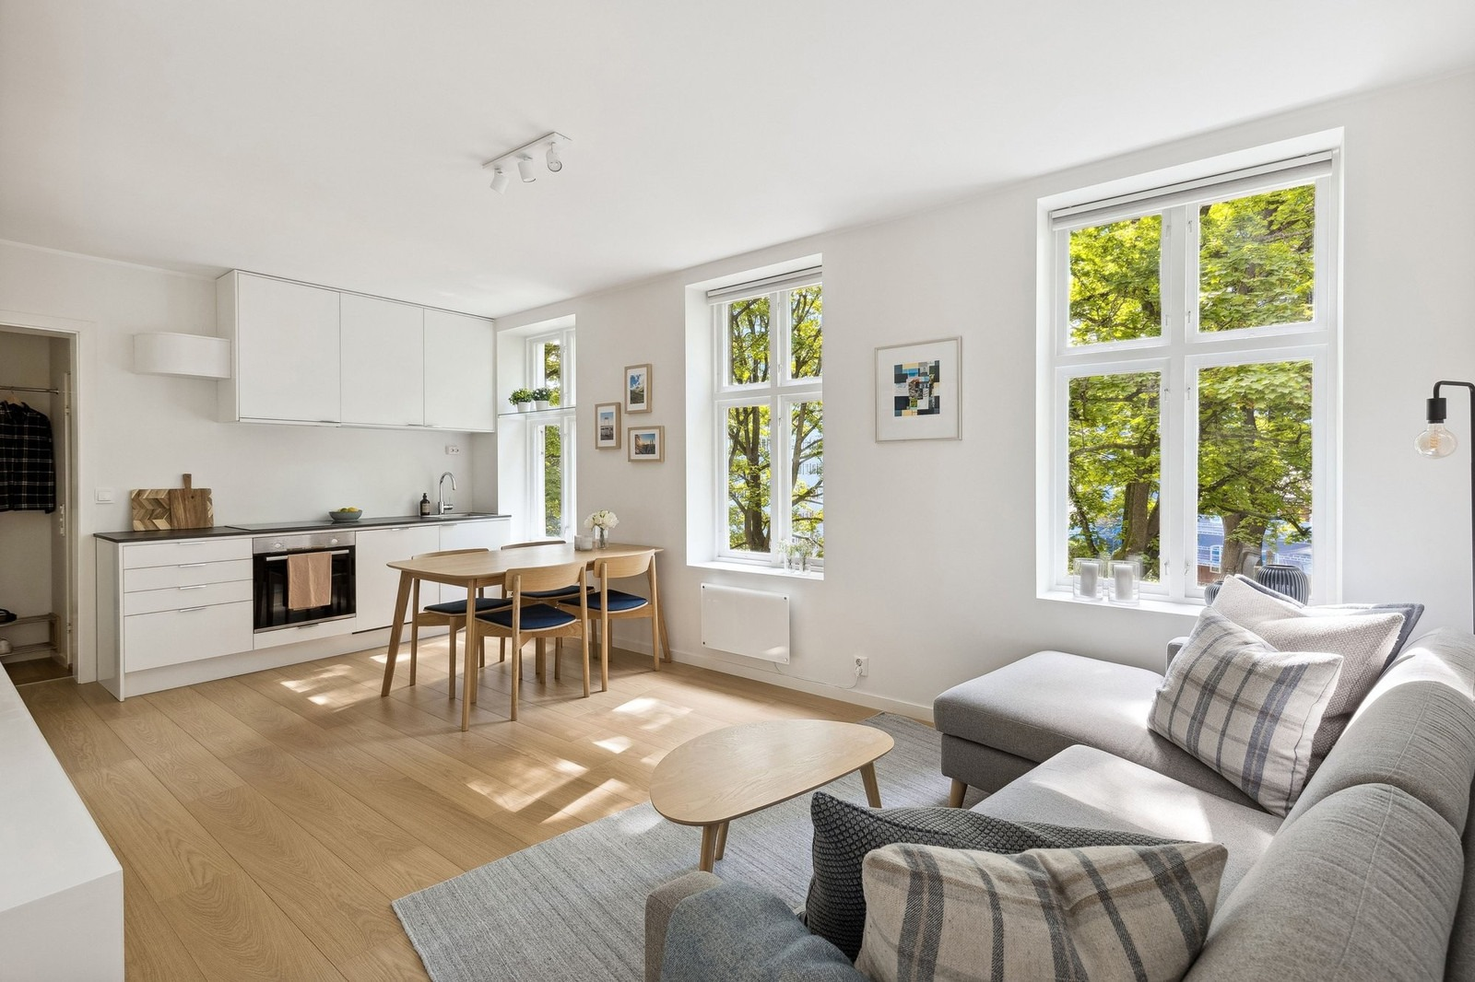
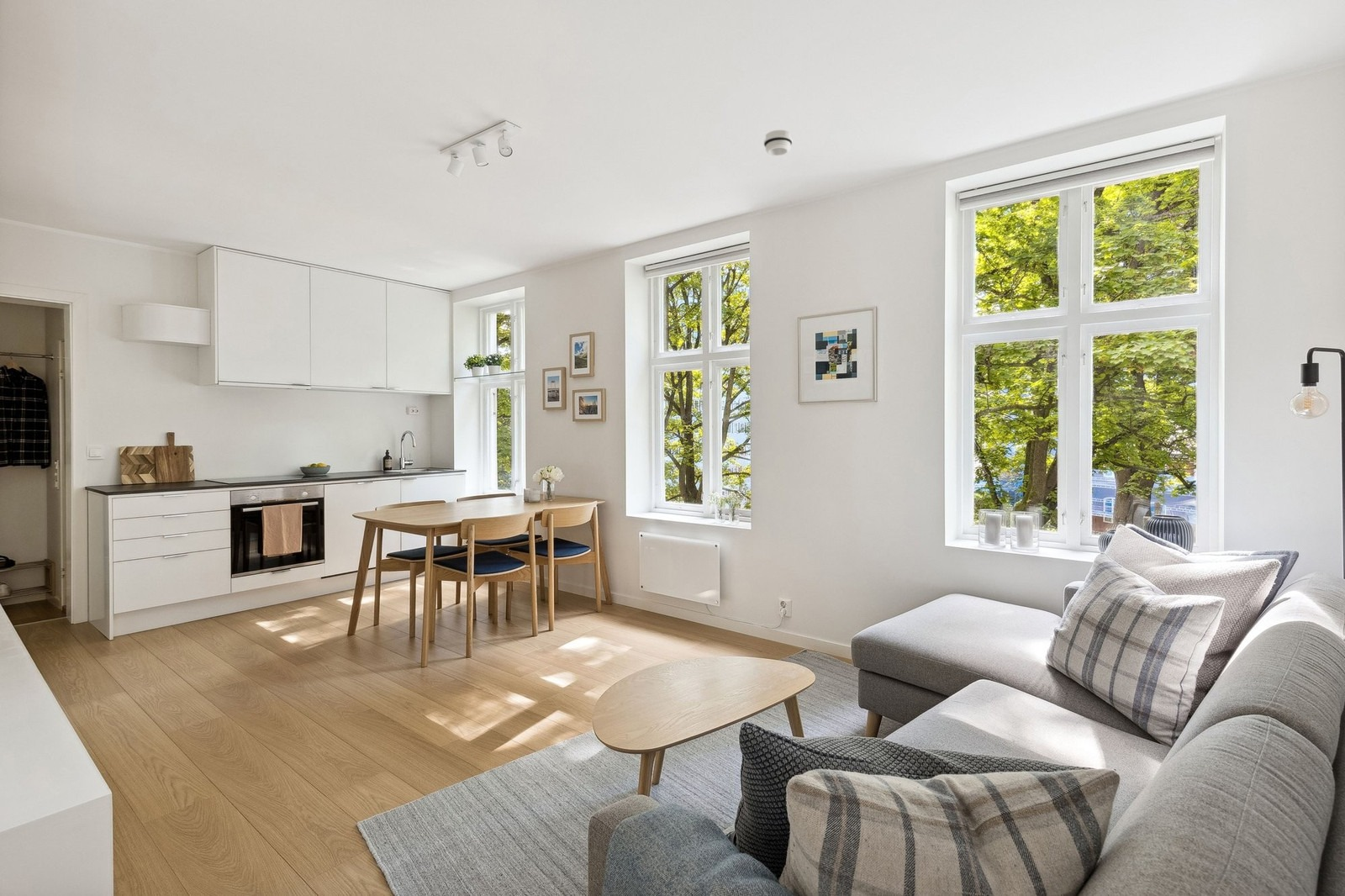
+ smoke detector (778, 143)
